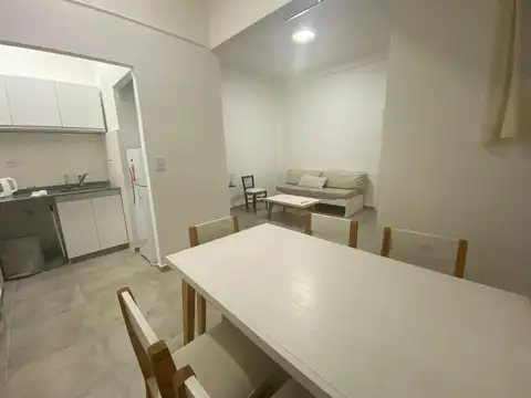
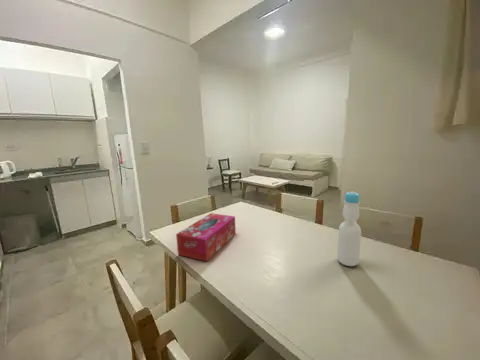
+ tissue box (208, 233)
+ bottle (349, 227)
